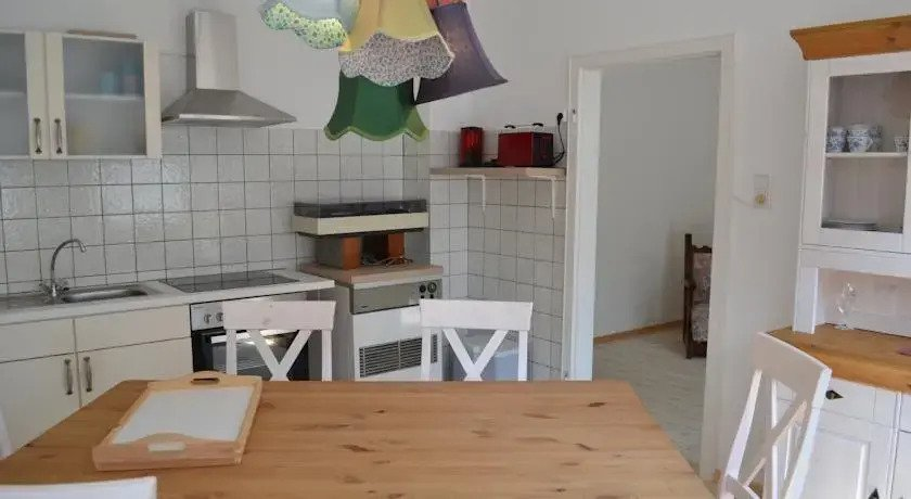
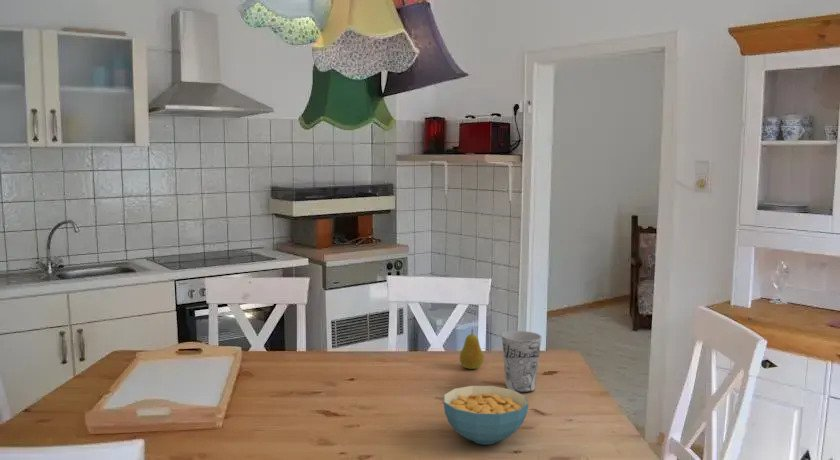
+ cup (521, 361)
+ cereal bowl (484, 419)
+ fruit (471, 348)
